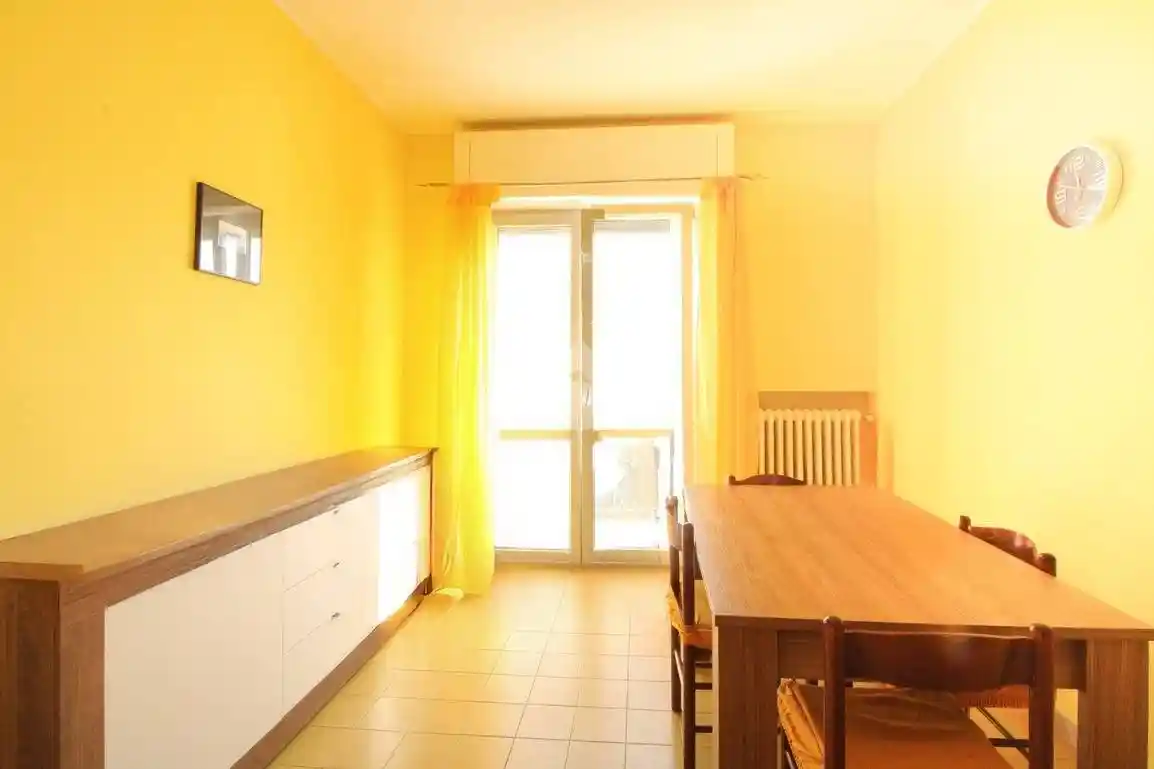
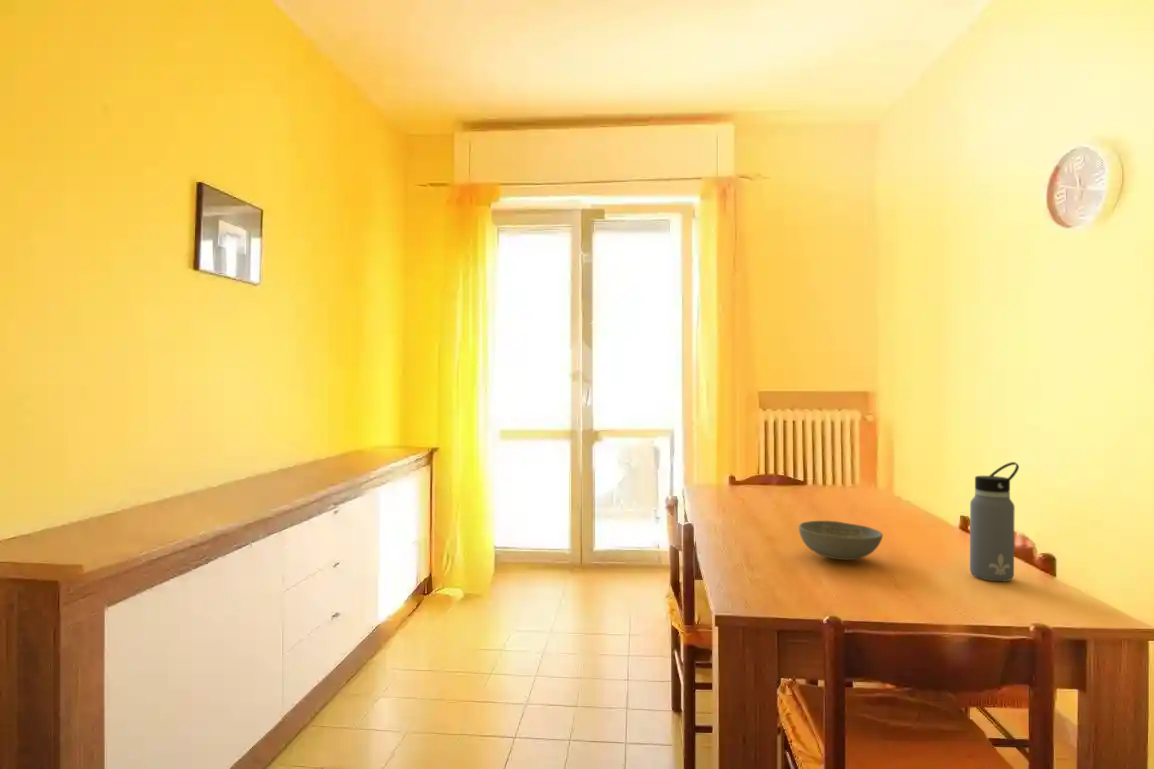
+ water bottle (993, 519)
+ bowl (839, 542)
